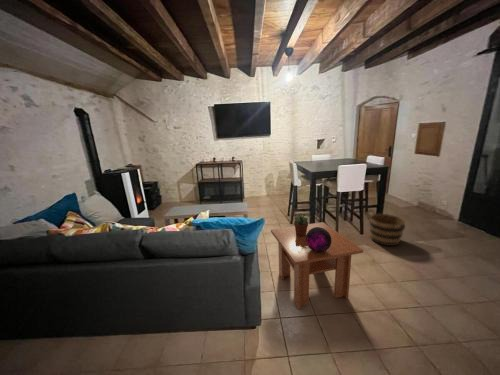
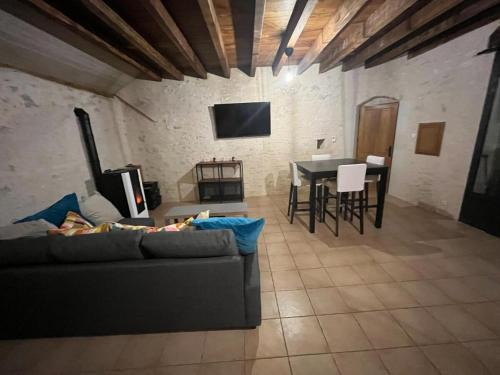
- decorative orb (318, 239)
- coffee table (311, 262)
- bucket (385, 229)
- potted plant (301, 224)
